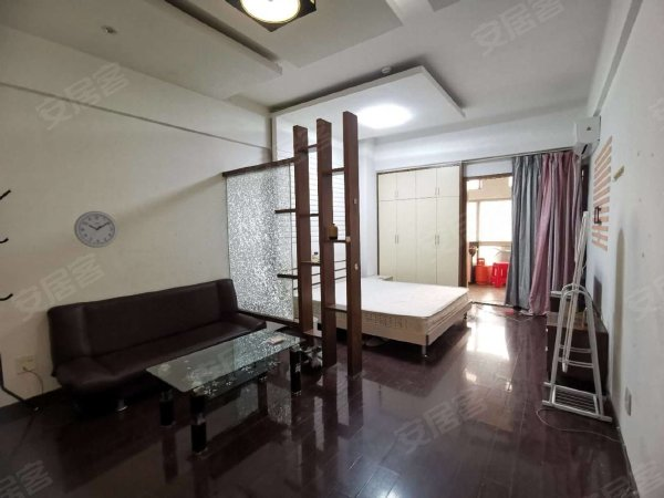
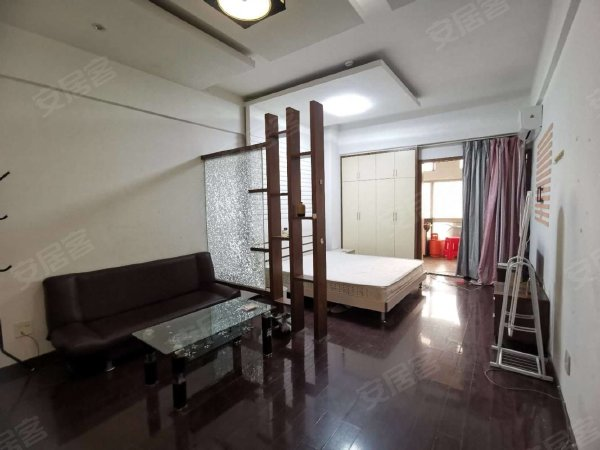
- wall clock (96, 229)
